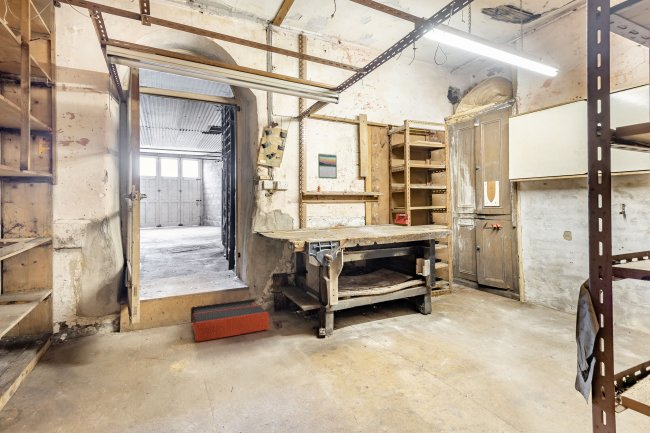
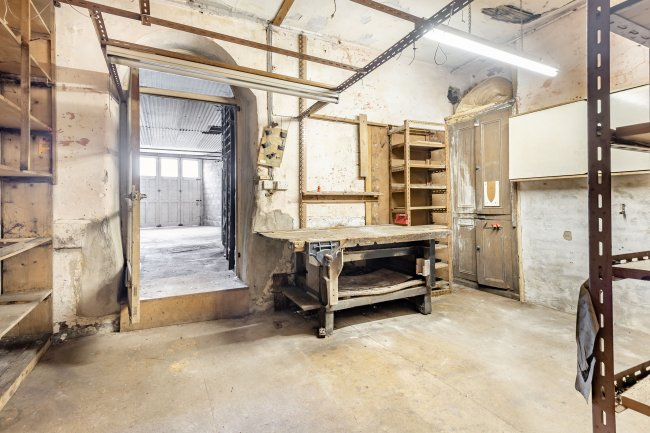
- toolbox (228, 317)
- calendar (327, 166)
